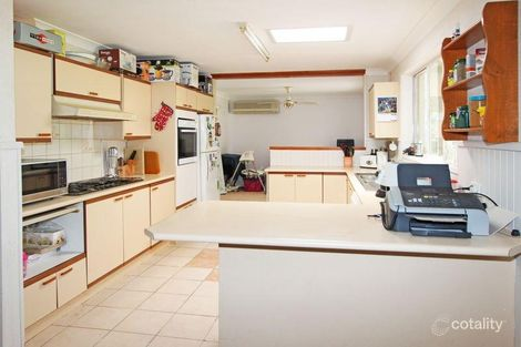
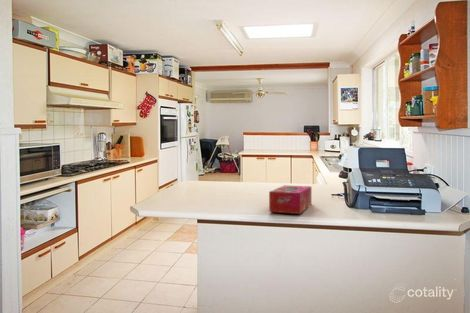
+ tissue box (291, 198)
